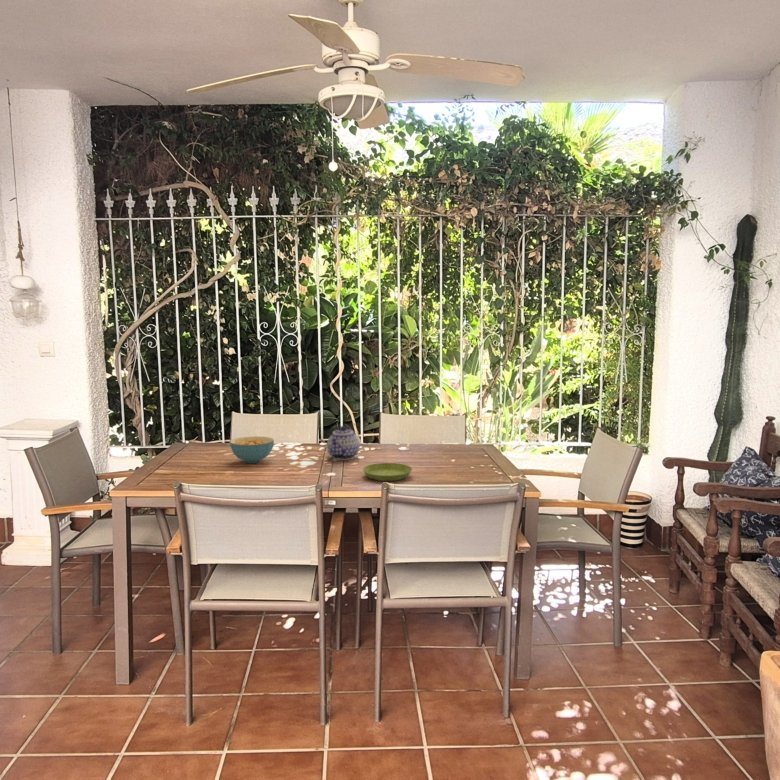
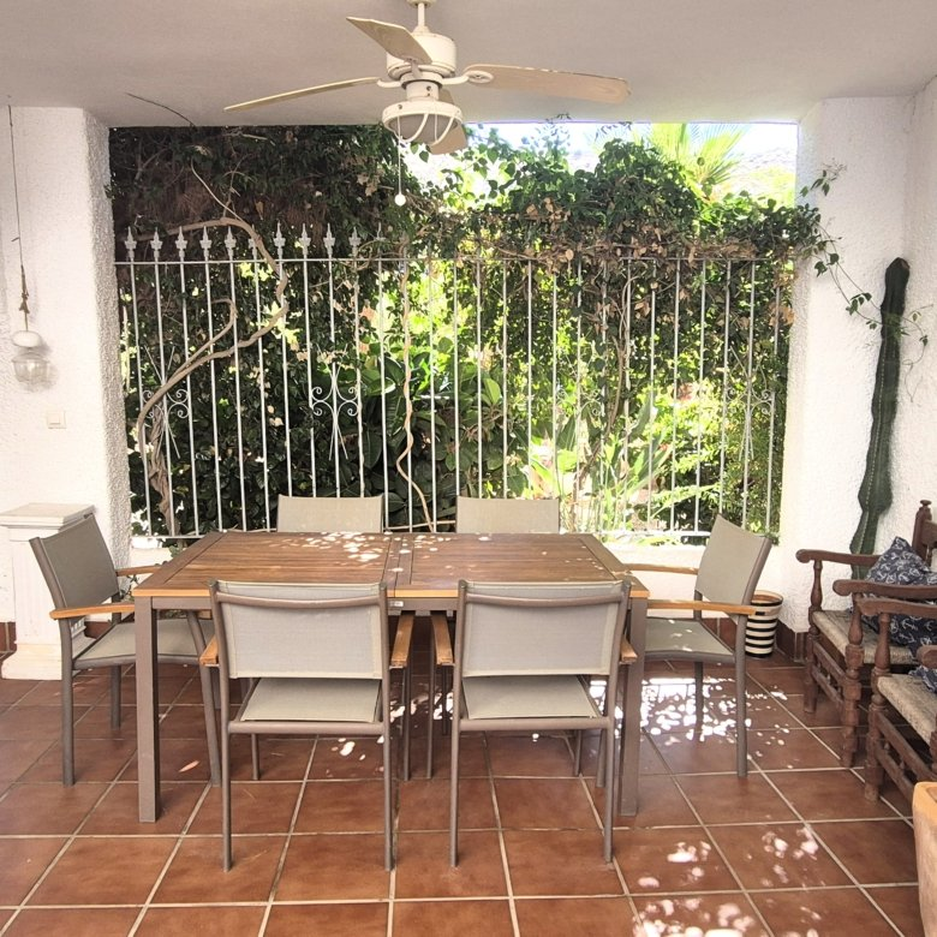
- cereal bowl (252, 451)
- saucer (387, 472)
- teapot (343, 441)
